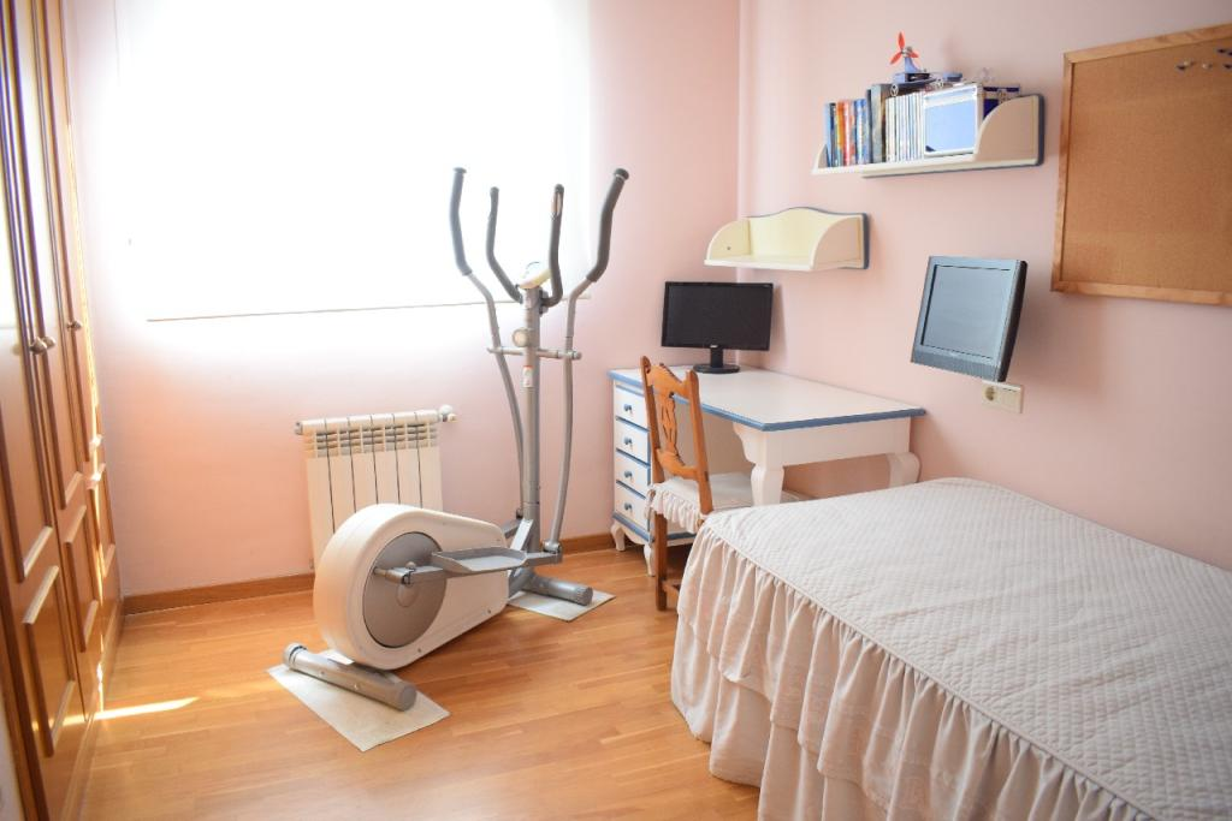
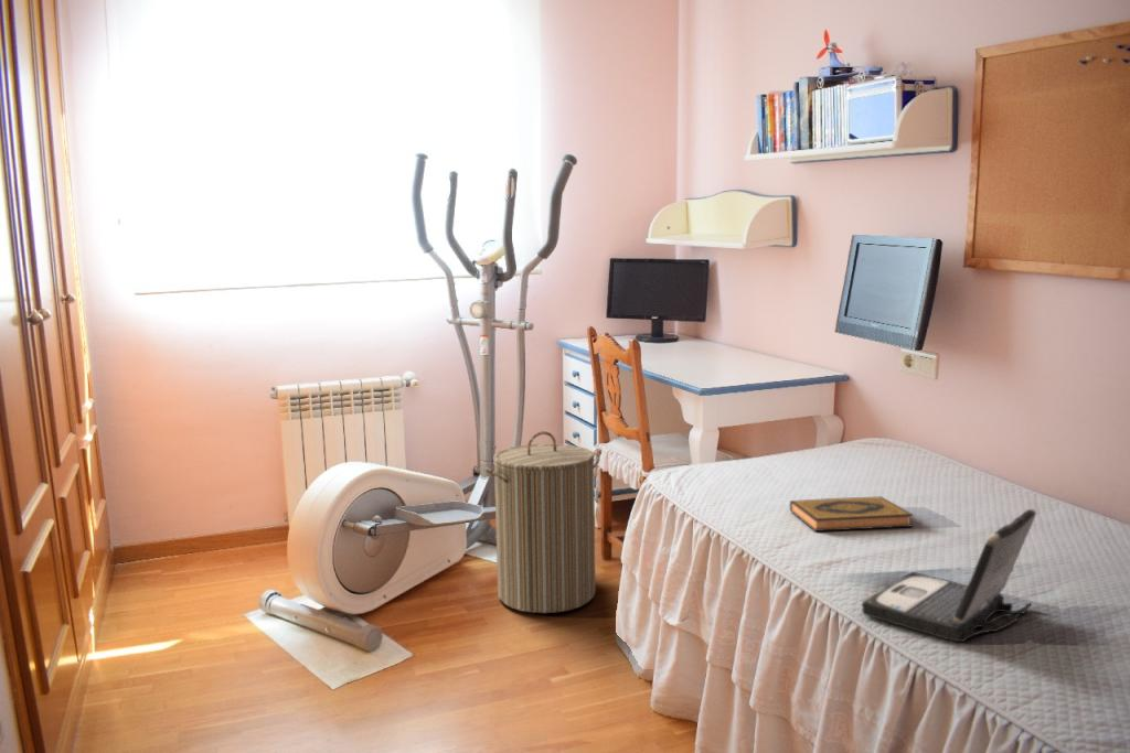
+ hardback book (849, 513)
+ laptop (950, 581)
+ laundry hamper (545, 514)
